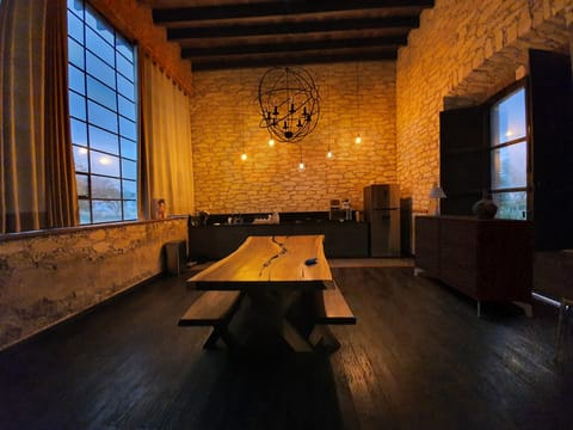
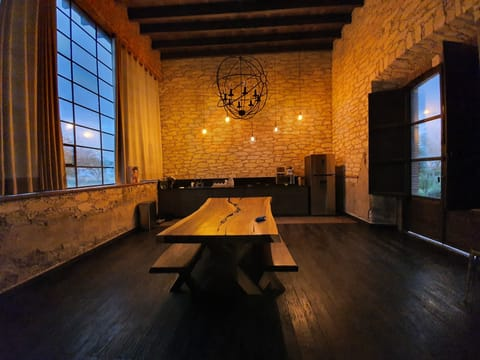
- sideboard (458, 254)
- table lamp (437, 201)
- vessel (486, 204)
